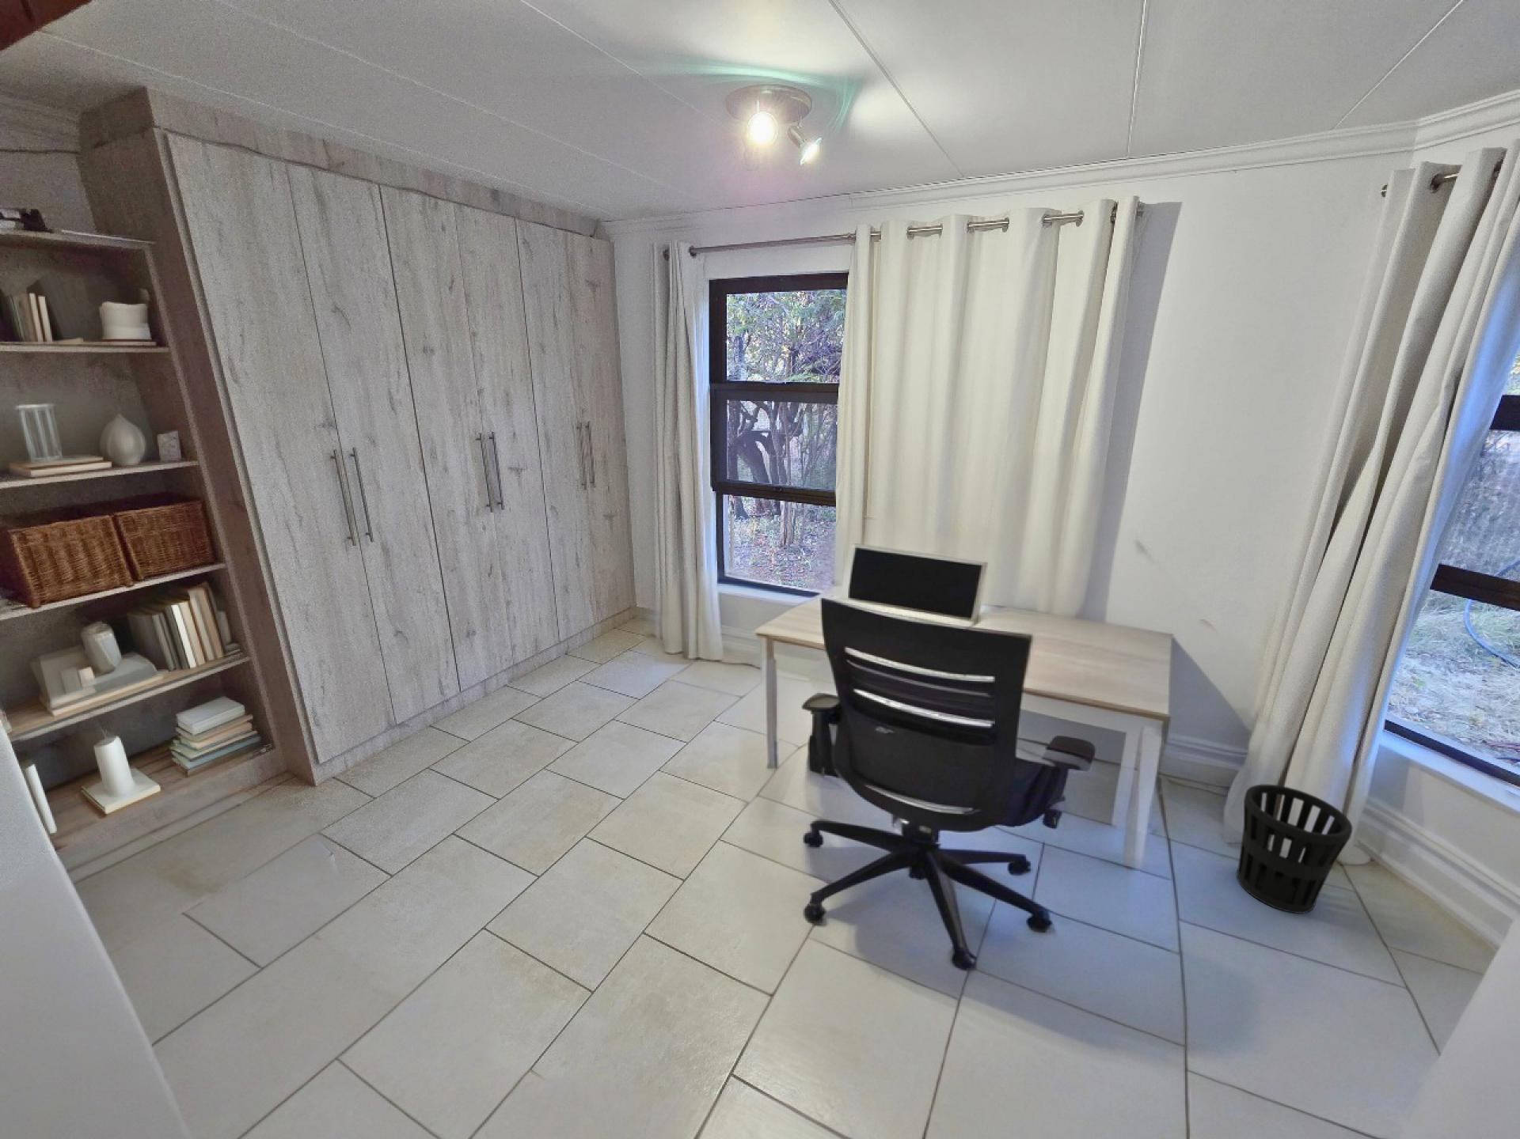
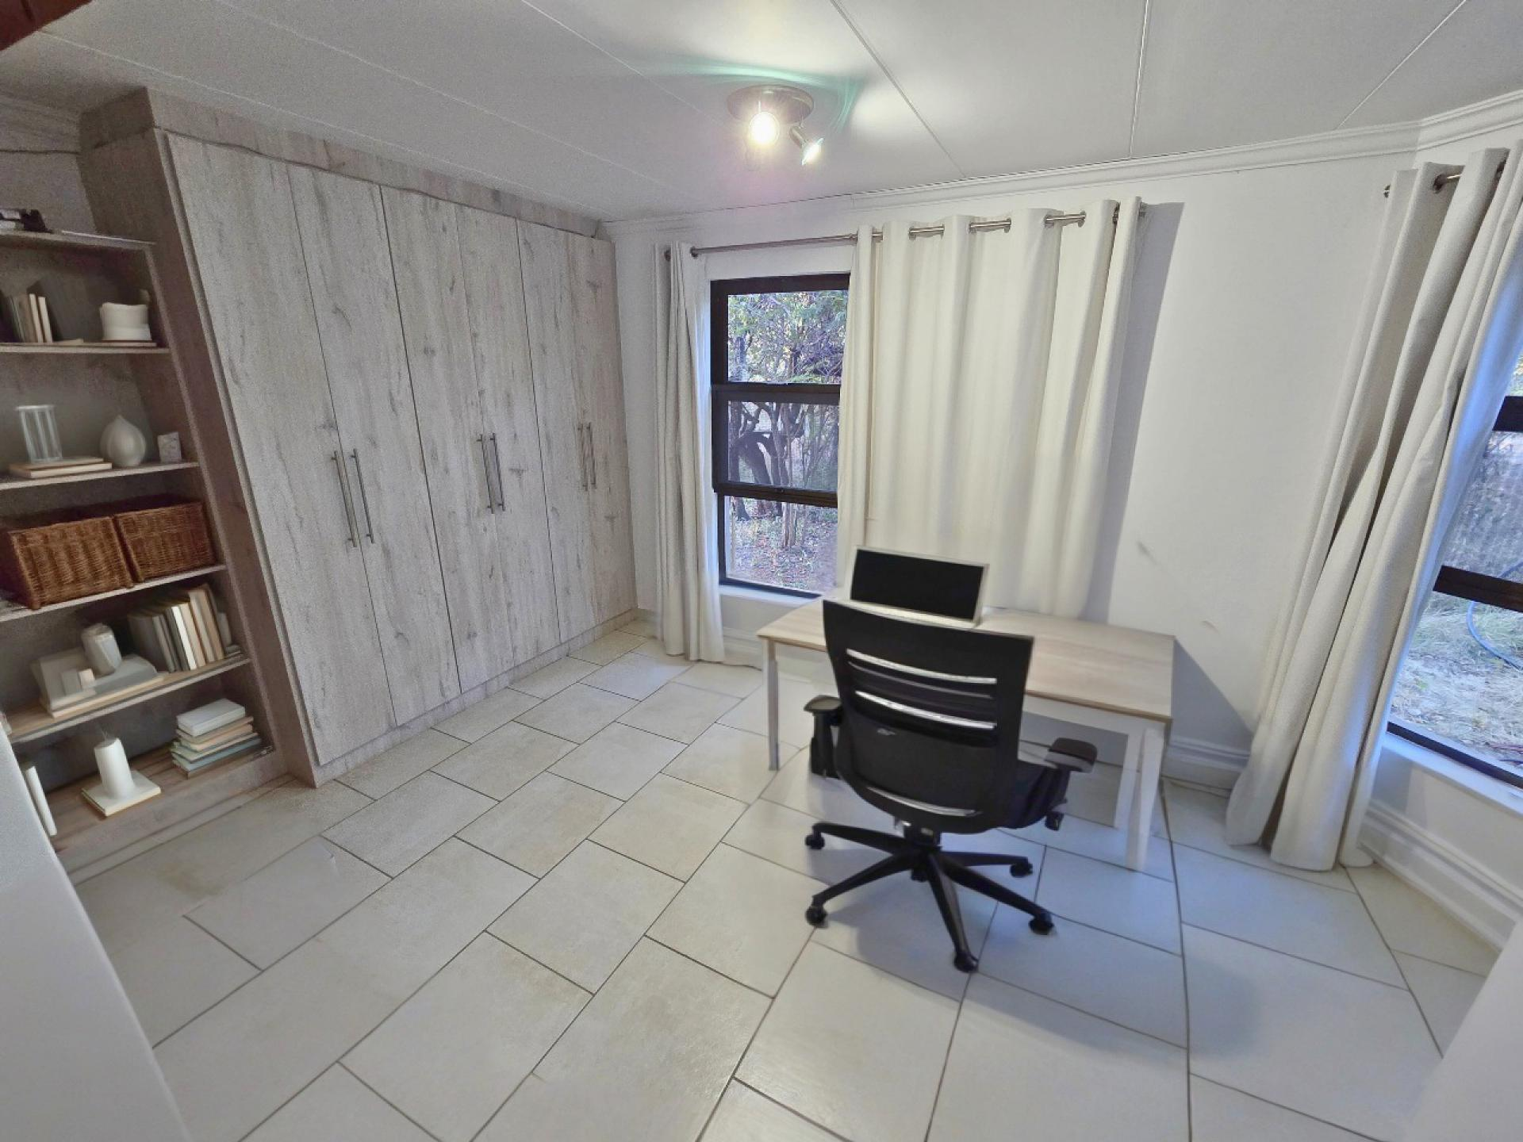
- wastebasket (1288, 851)
